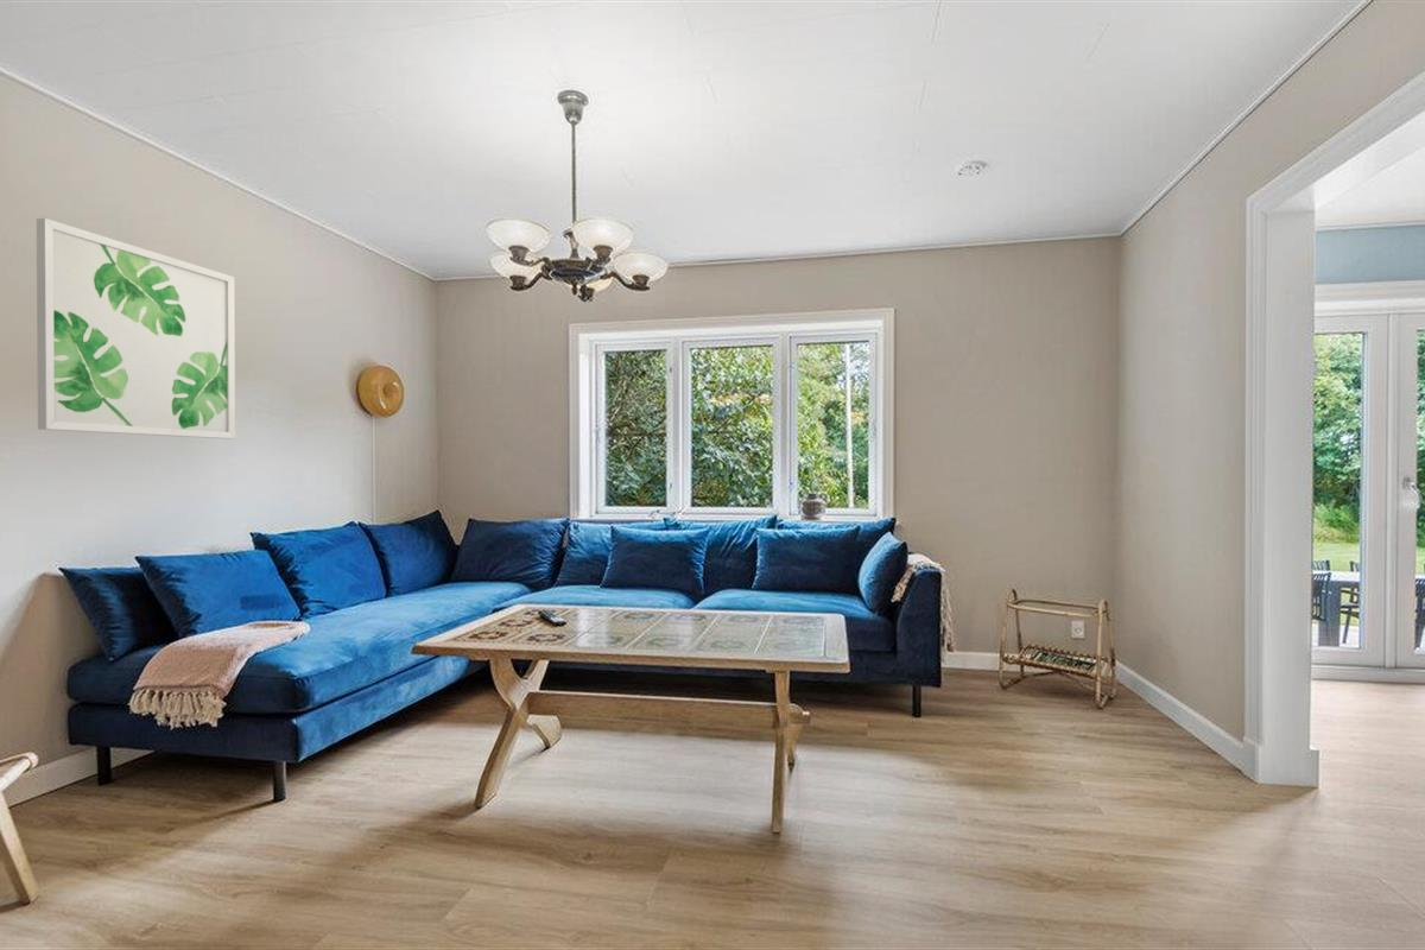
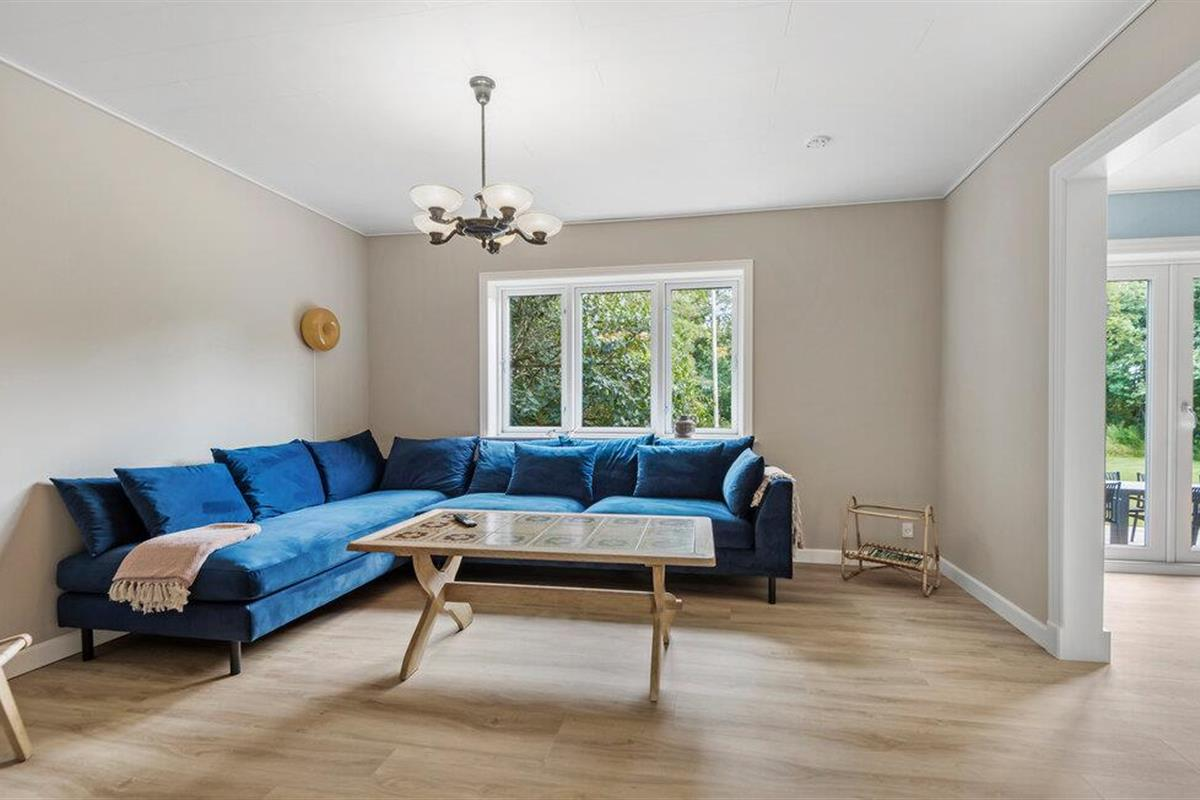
- wall art (148, 343)
